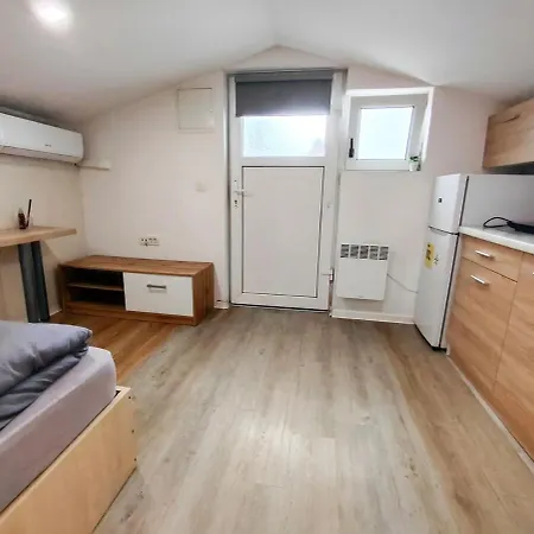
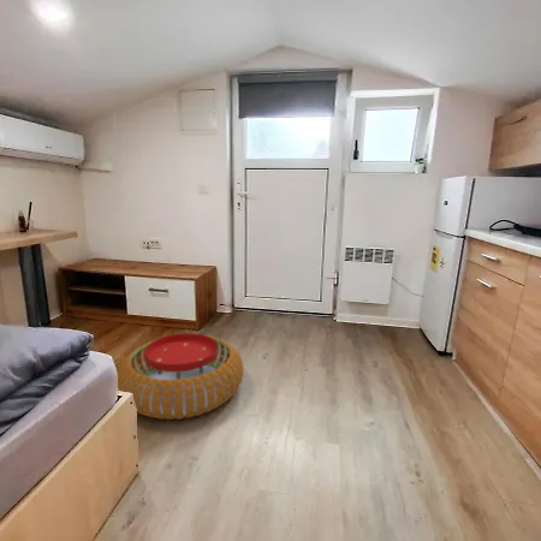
+ pouf (182, 367)
